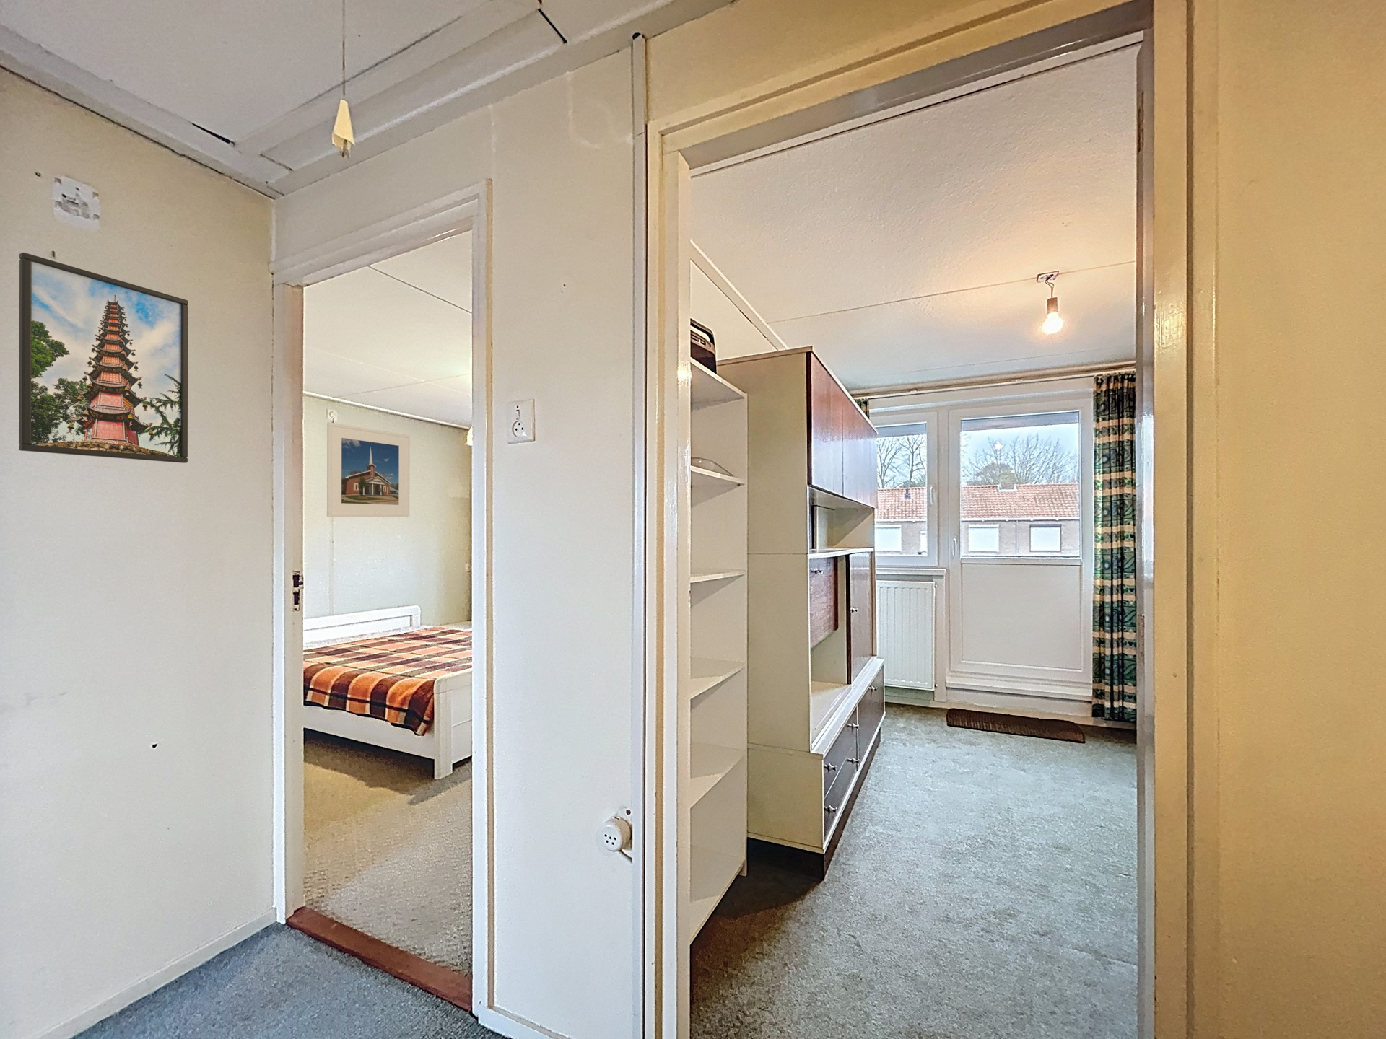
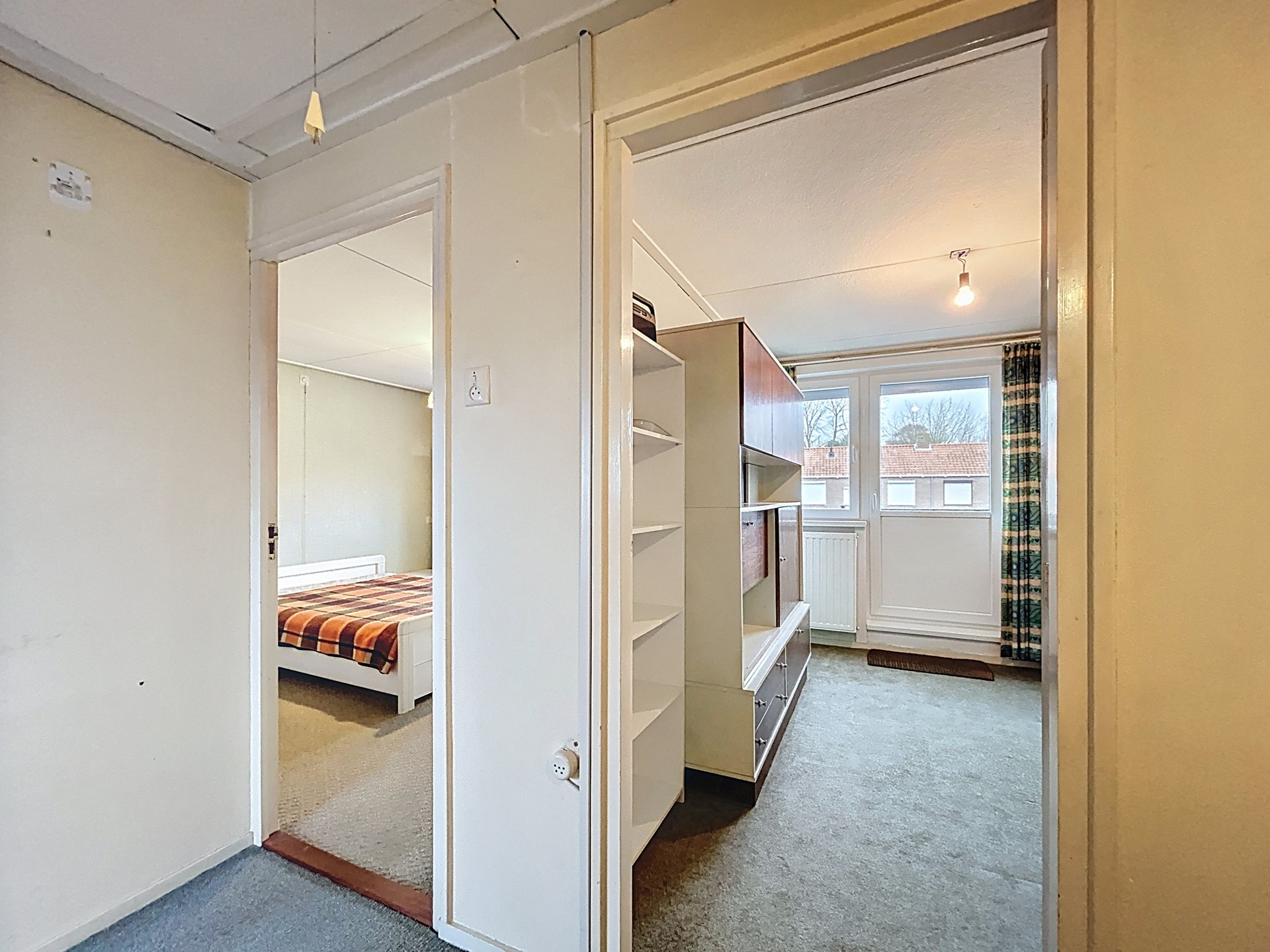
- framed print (111, 368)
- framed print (371, 473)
